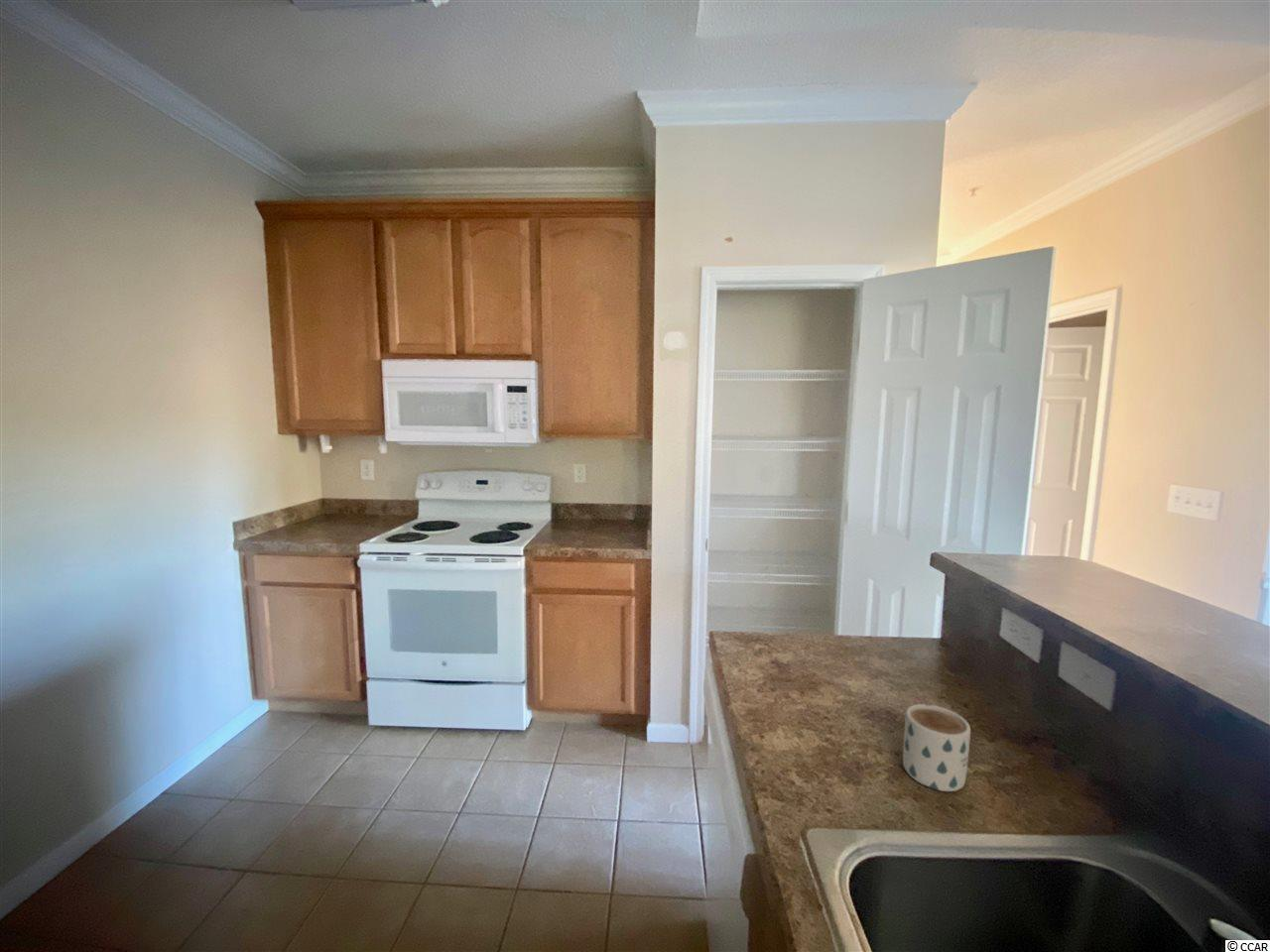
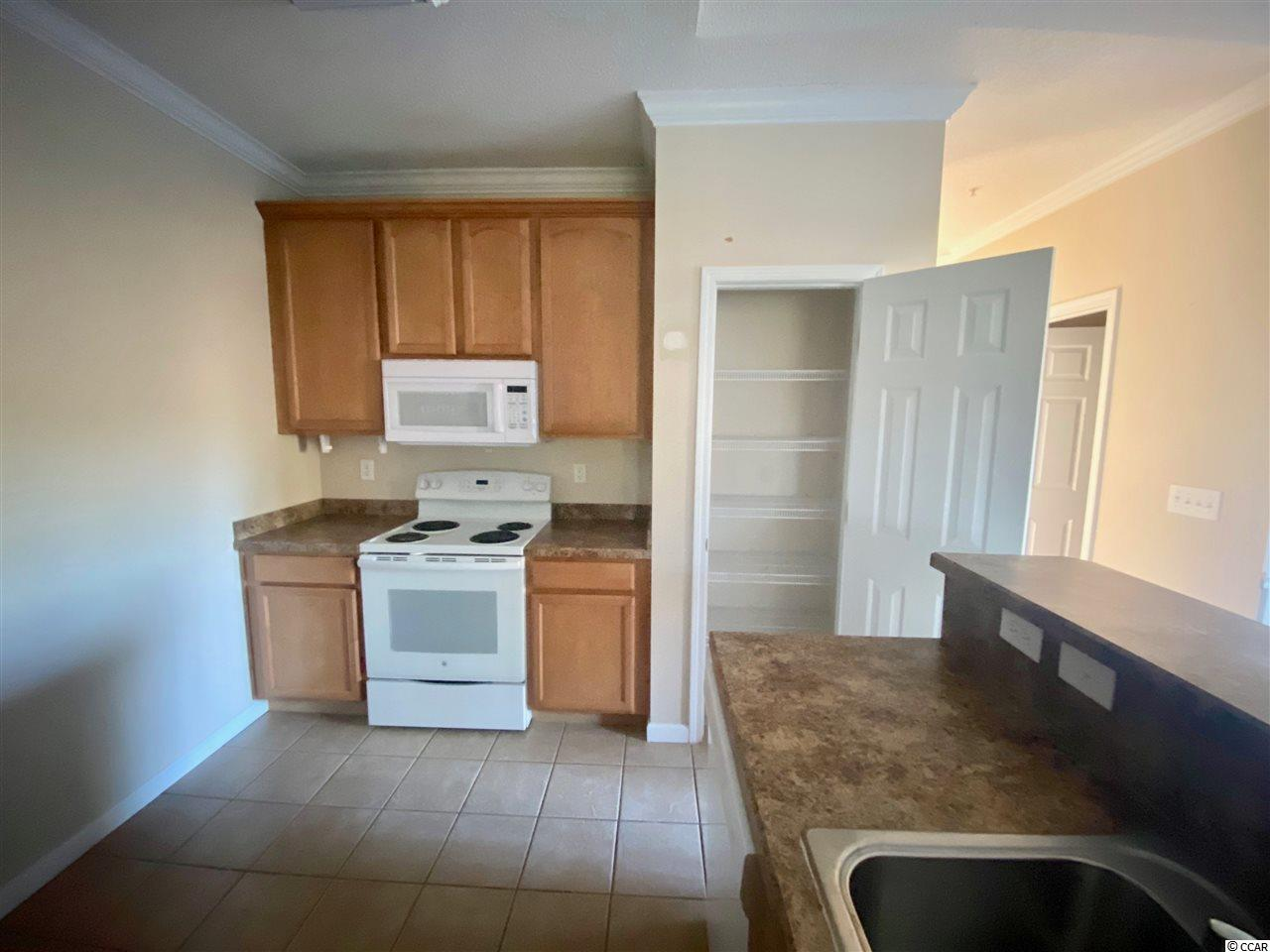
- mug (936, 741)
